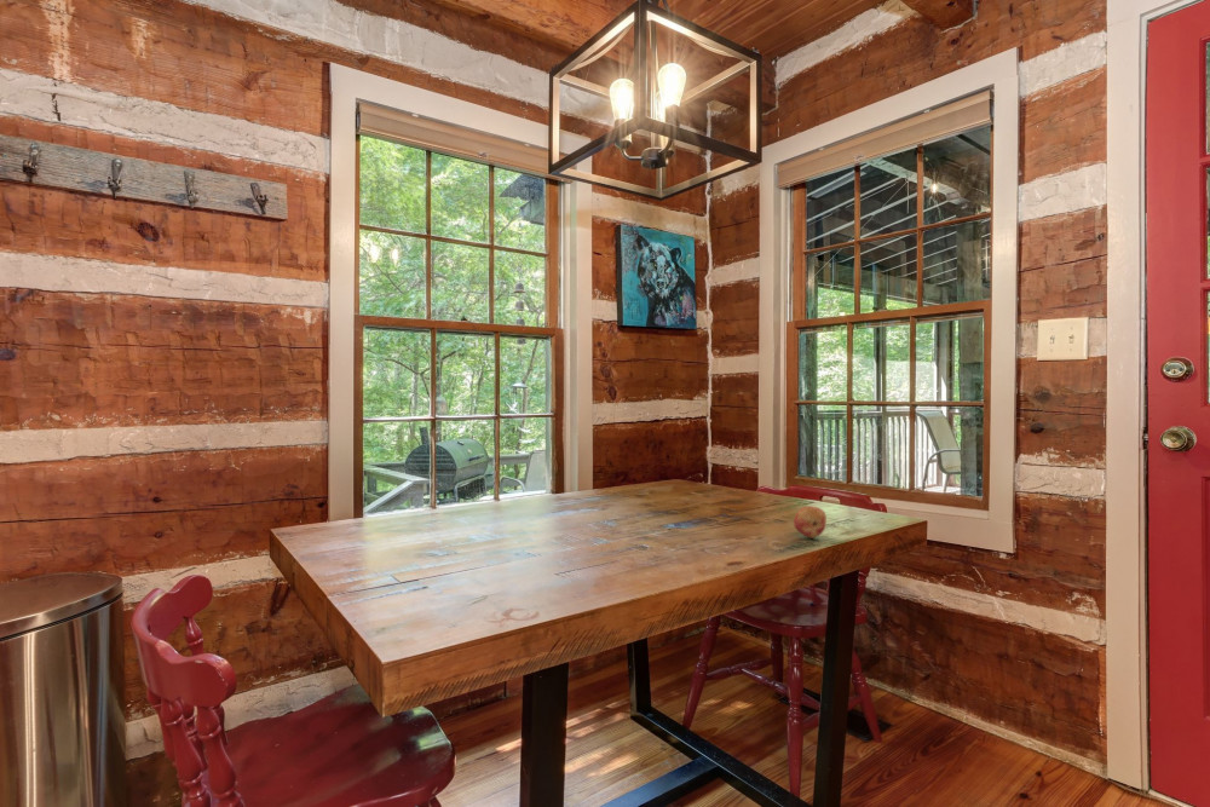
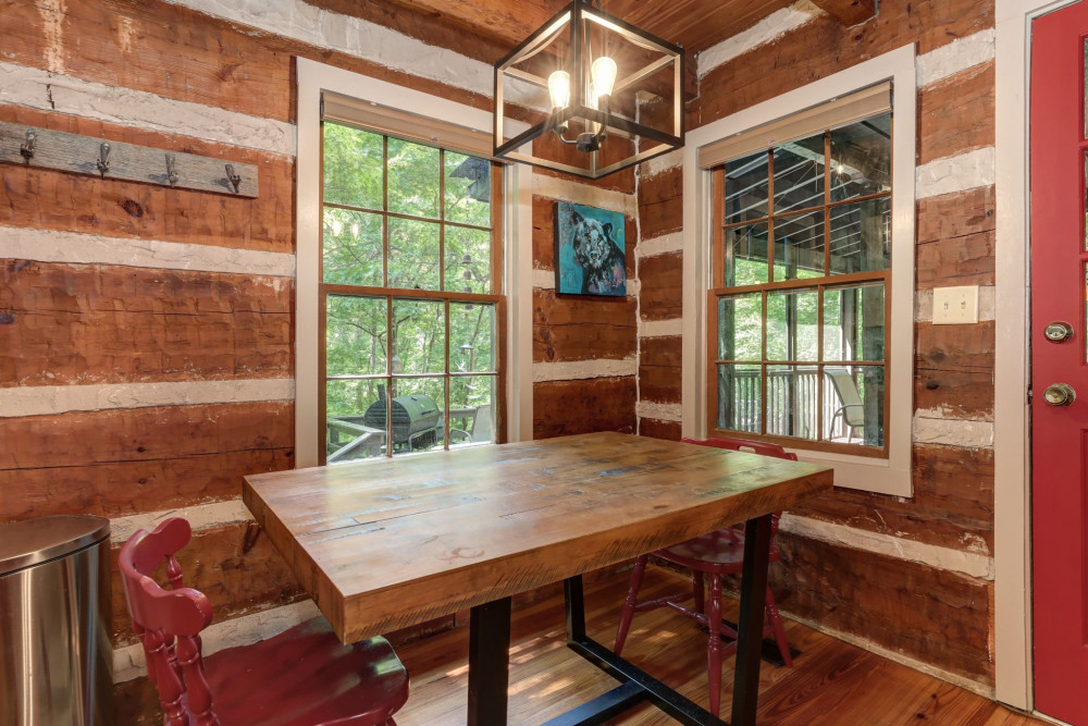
- fruit (809, 521)
